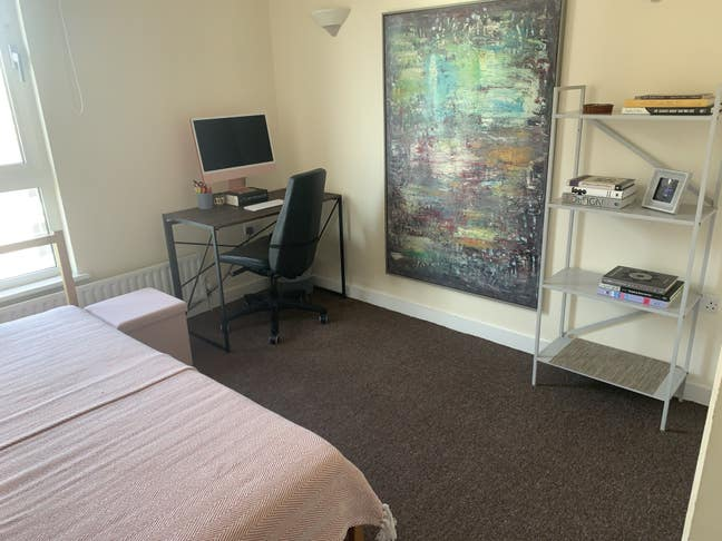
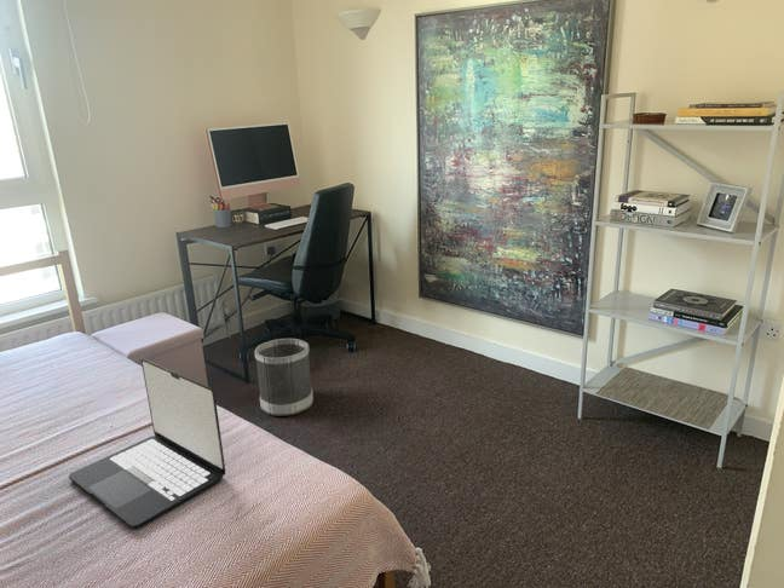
+ wastebasket (284, 375)
+ laptop (140, 440)
